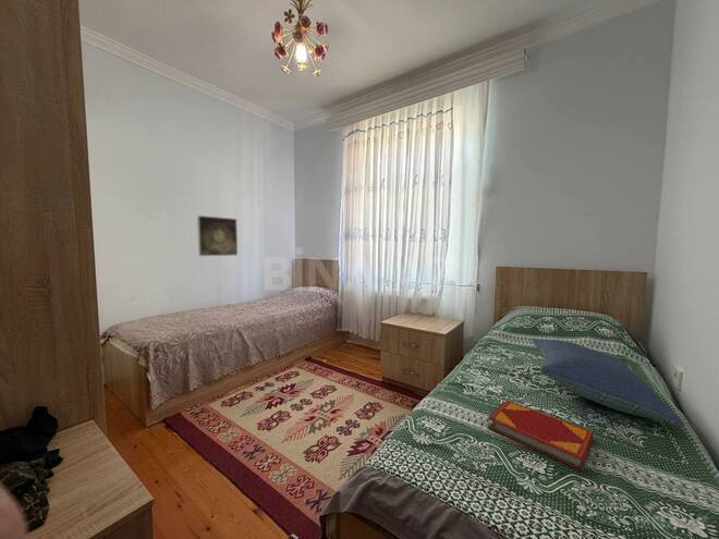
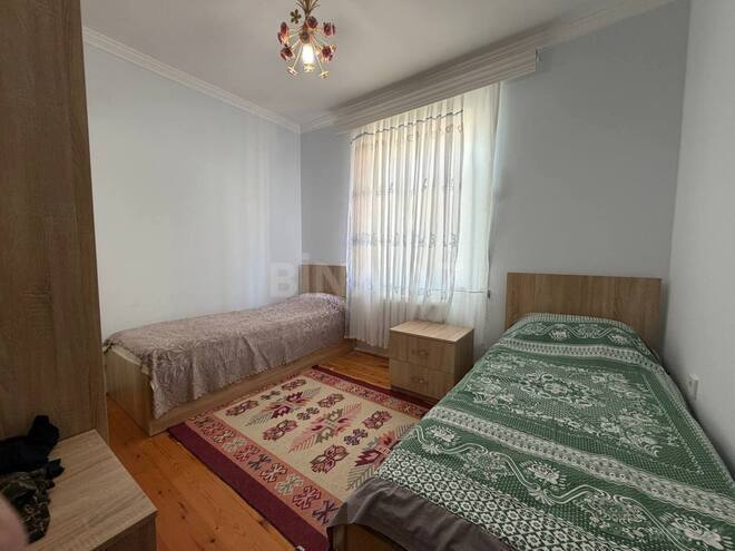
- pillow (589, 372)
- hardback book (538, 429)
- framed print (218, 236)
